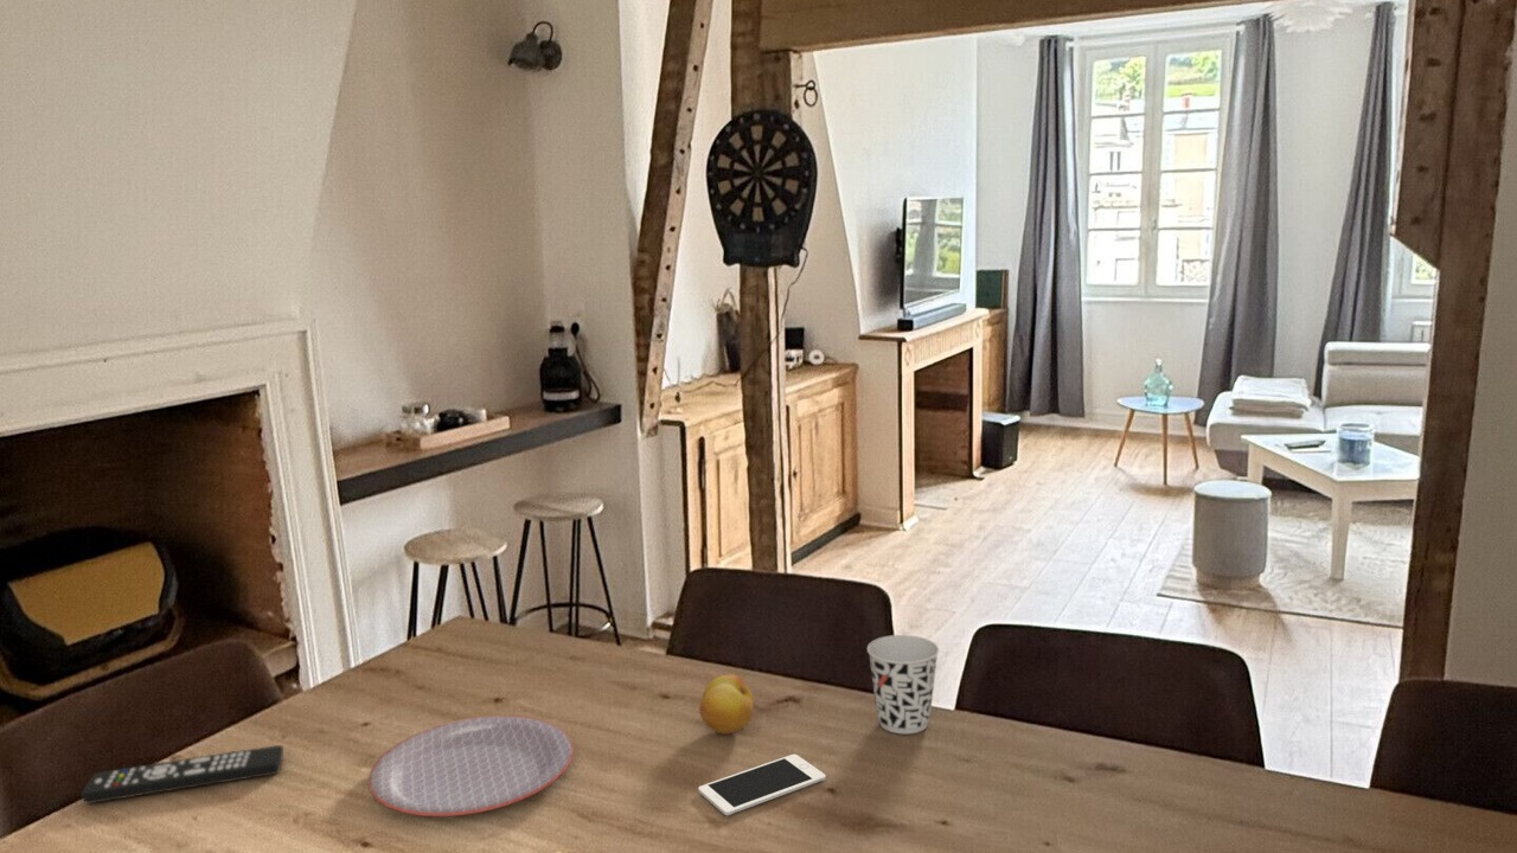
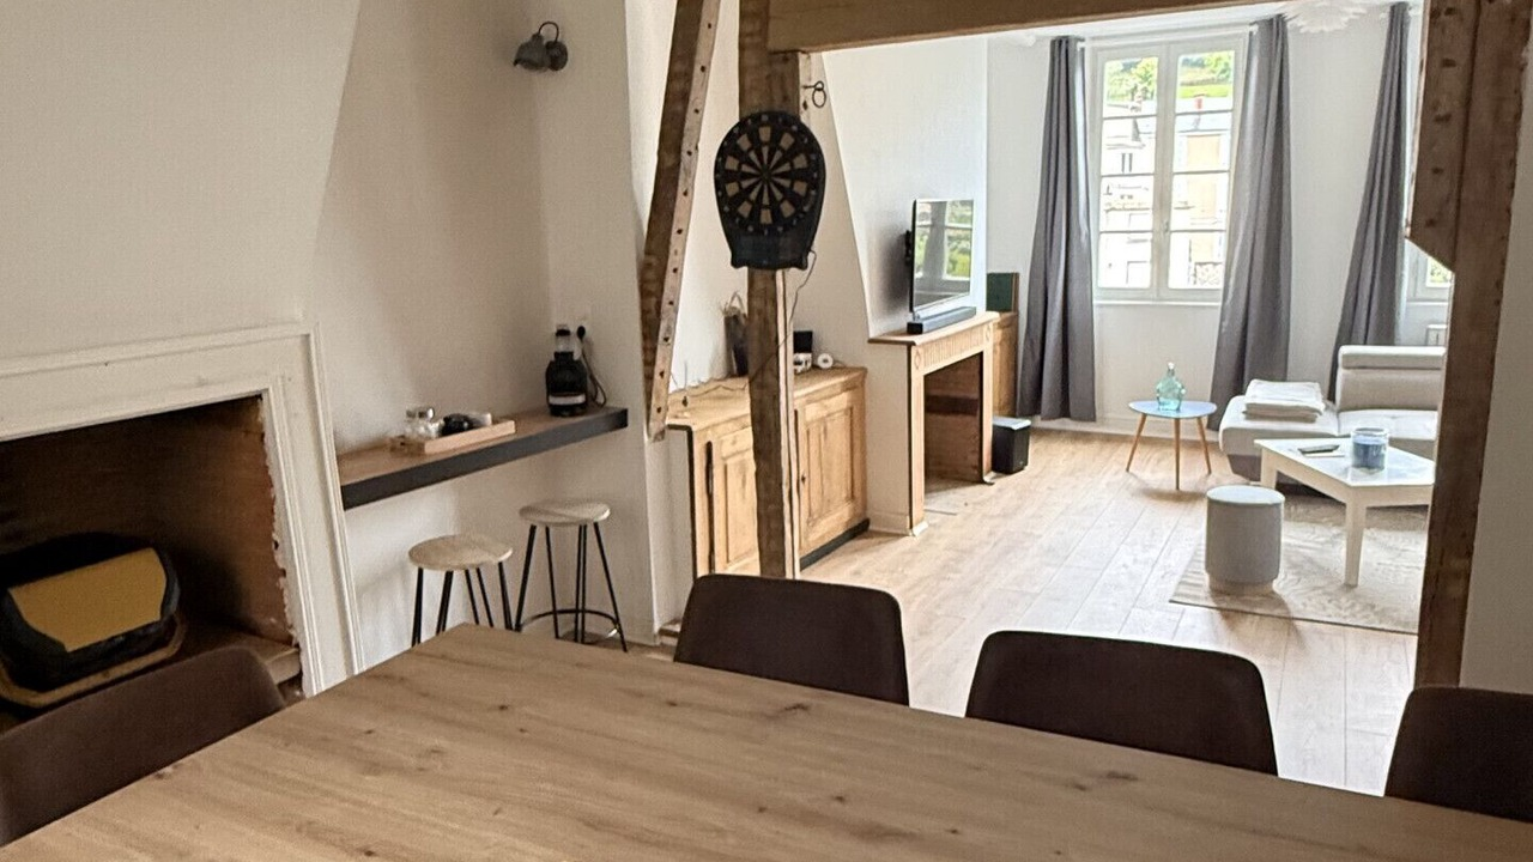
- cup (903, 685)
- fruit (727, 705)
- cell phone (762, 783)
- plate (473, 767)
- remote control (186, 774)
